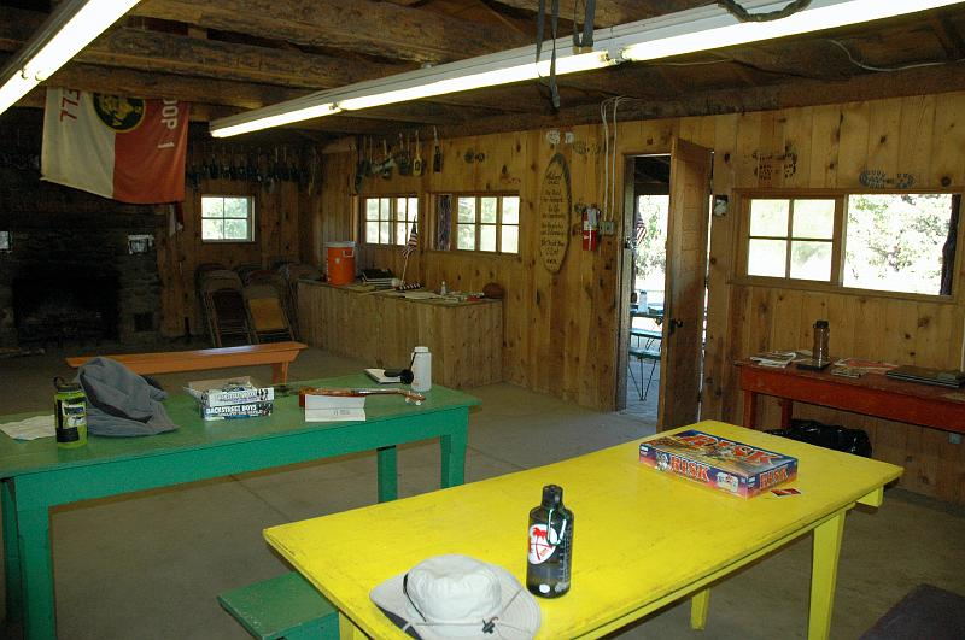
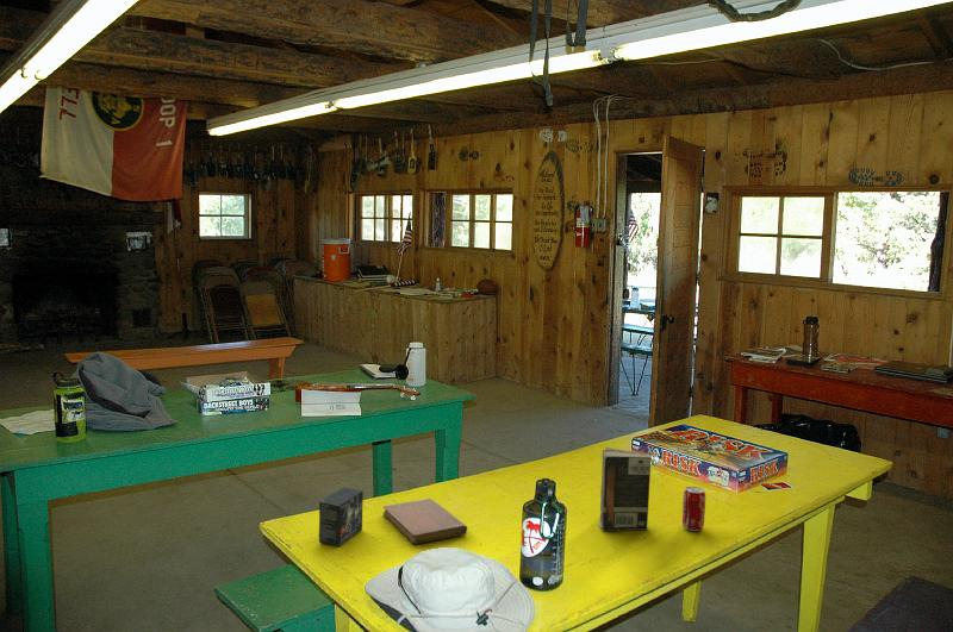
+ book (617, 488)
+ beverage can (693, 508)
+ small box (341, 515)
+ notebook (423, 519)
